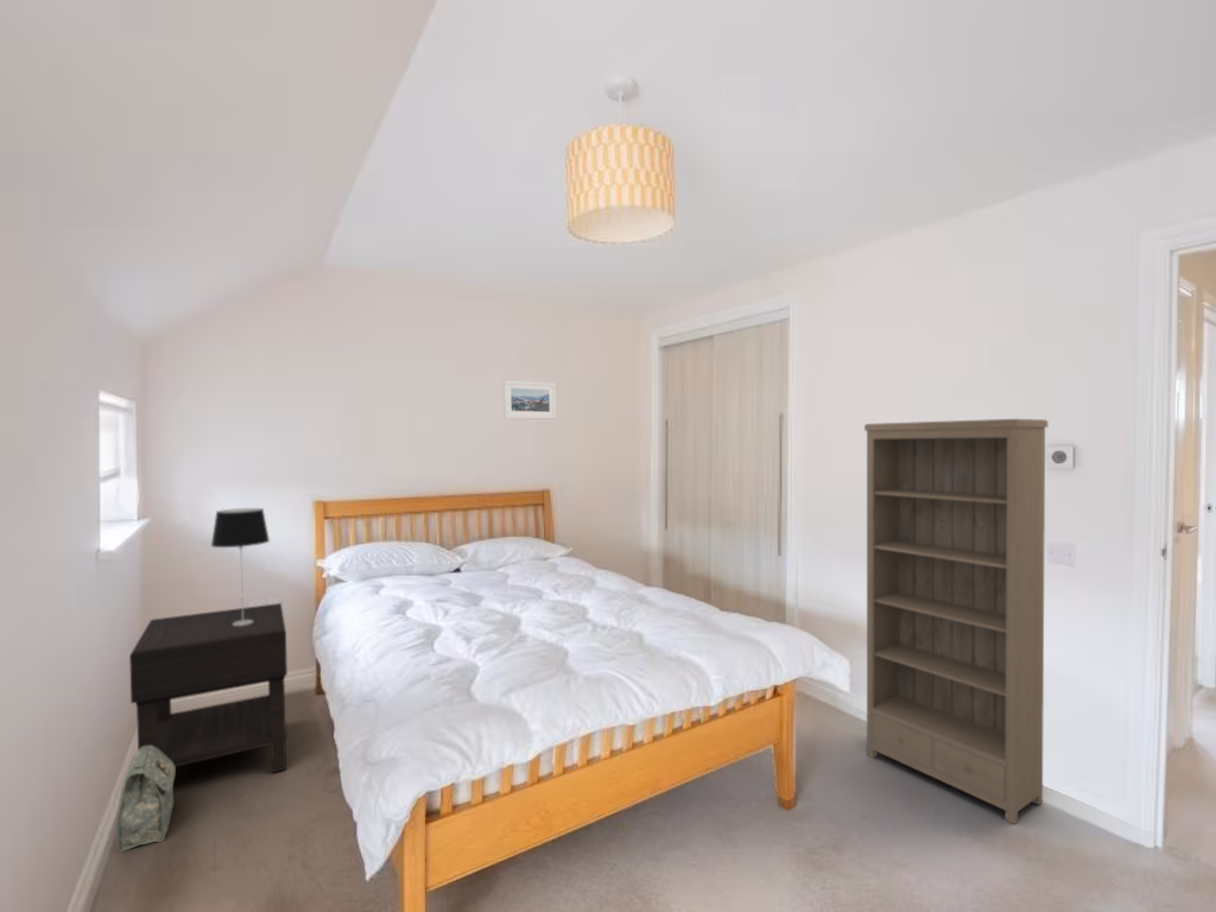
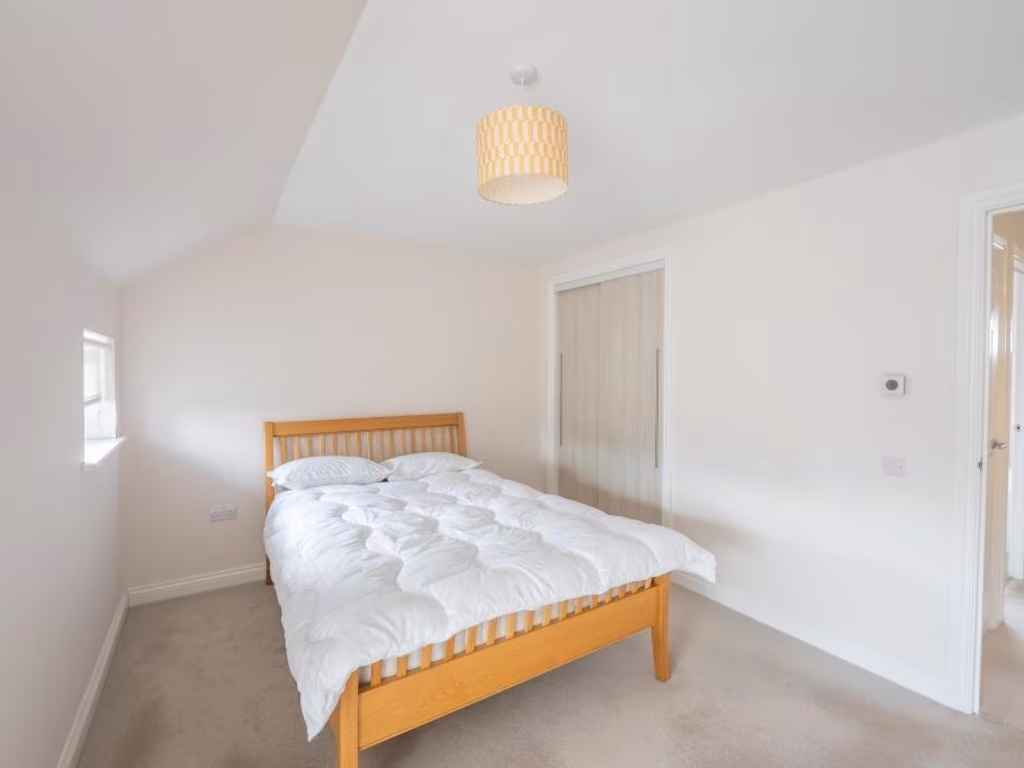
- table lamp (241, 565)
- bag (146, 791)
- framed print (530, 399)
- nightstand (217, 690)
- bookshelf (949, 600)
